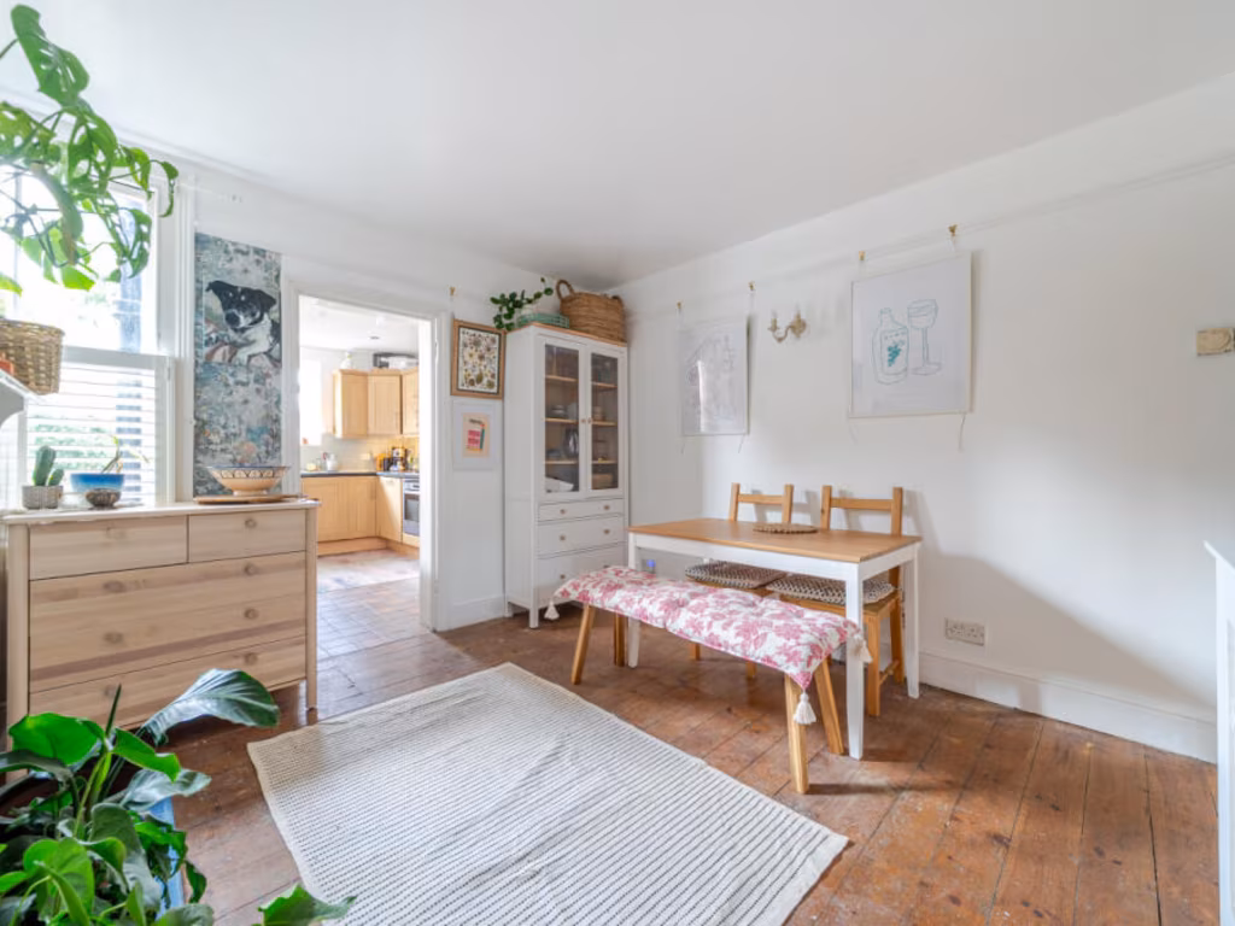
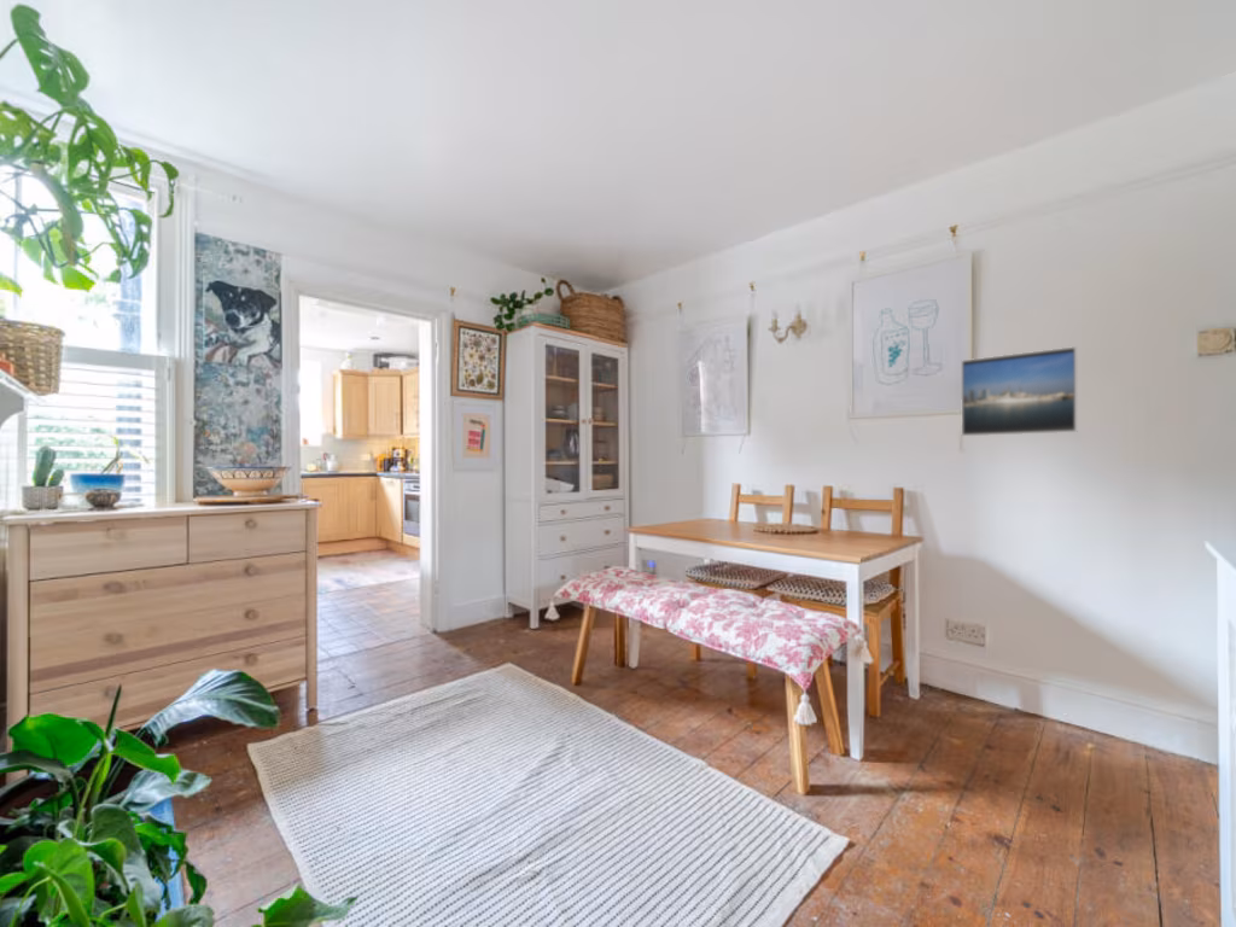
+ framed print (1015, 393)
